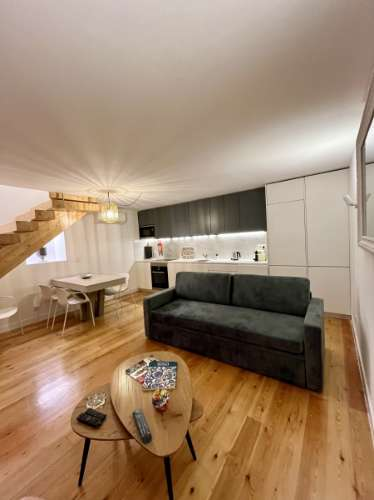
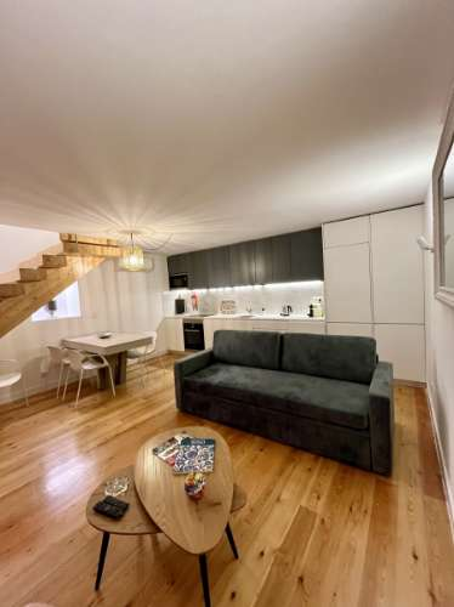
- remote control (141, 424)
